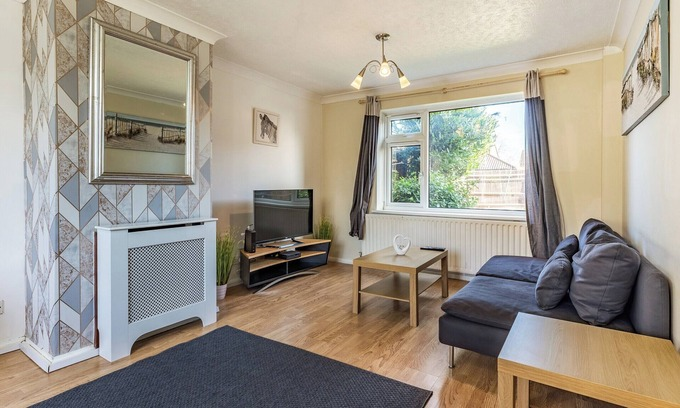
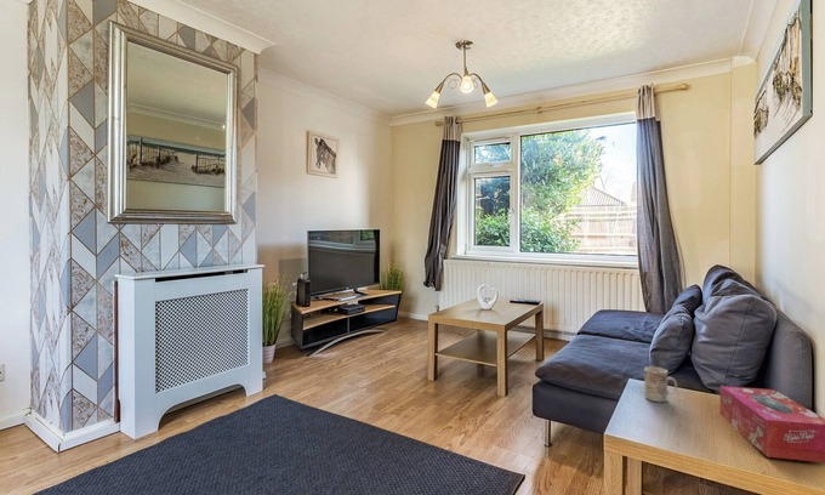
+ mug (659, 383)
+ tissue box (770, 420)
